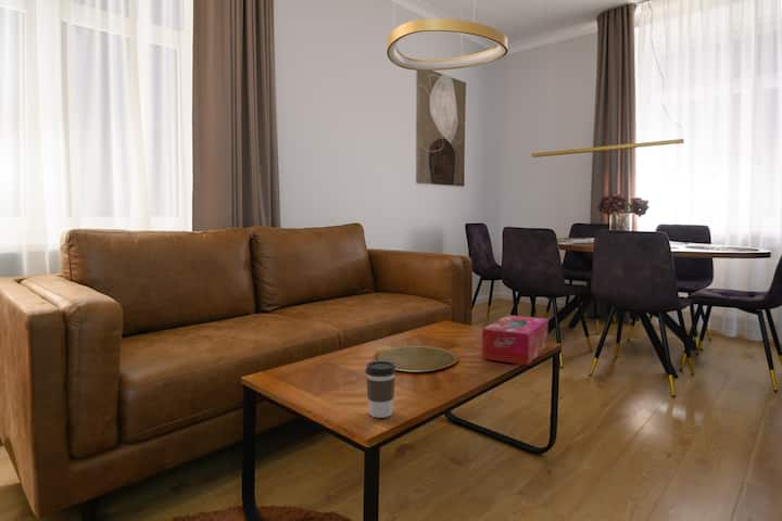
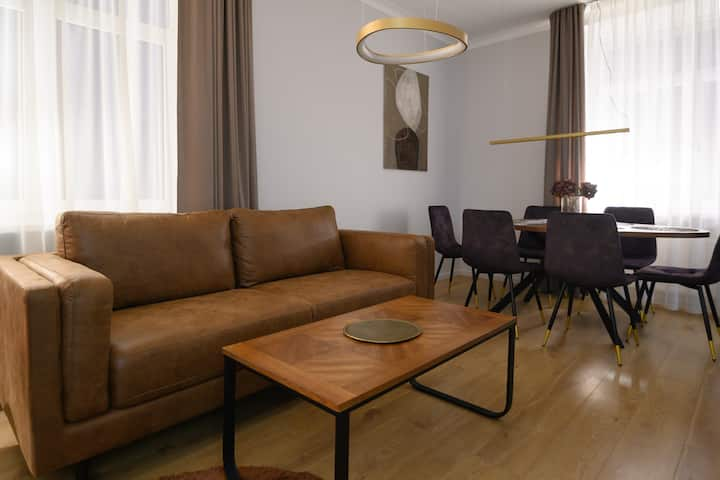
- tissue box (516, 338)
- coffee cup (380, 389)
